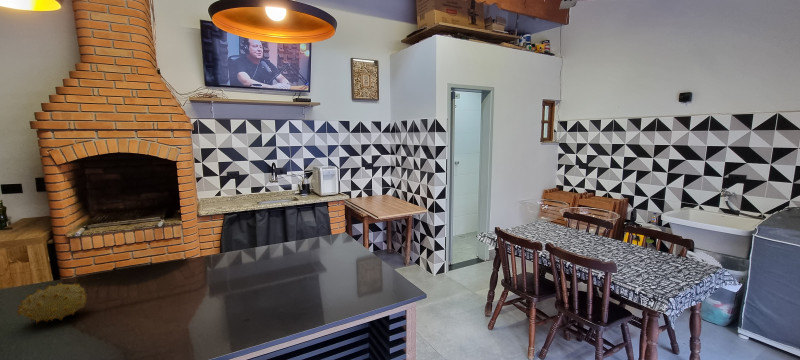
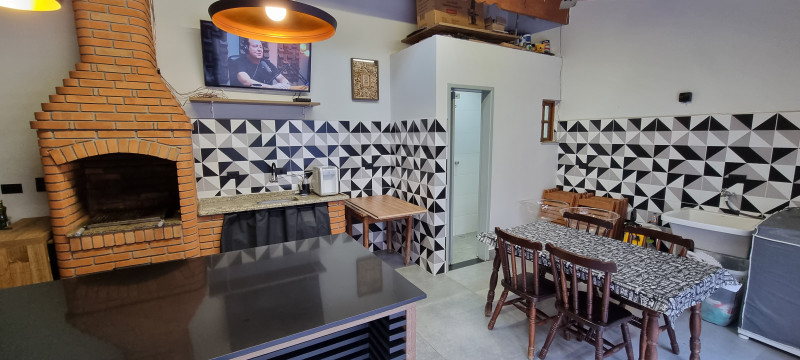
- fruit (53, 302)
